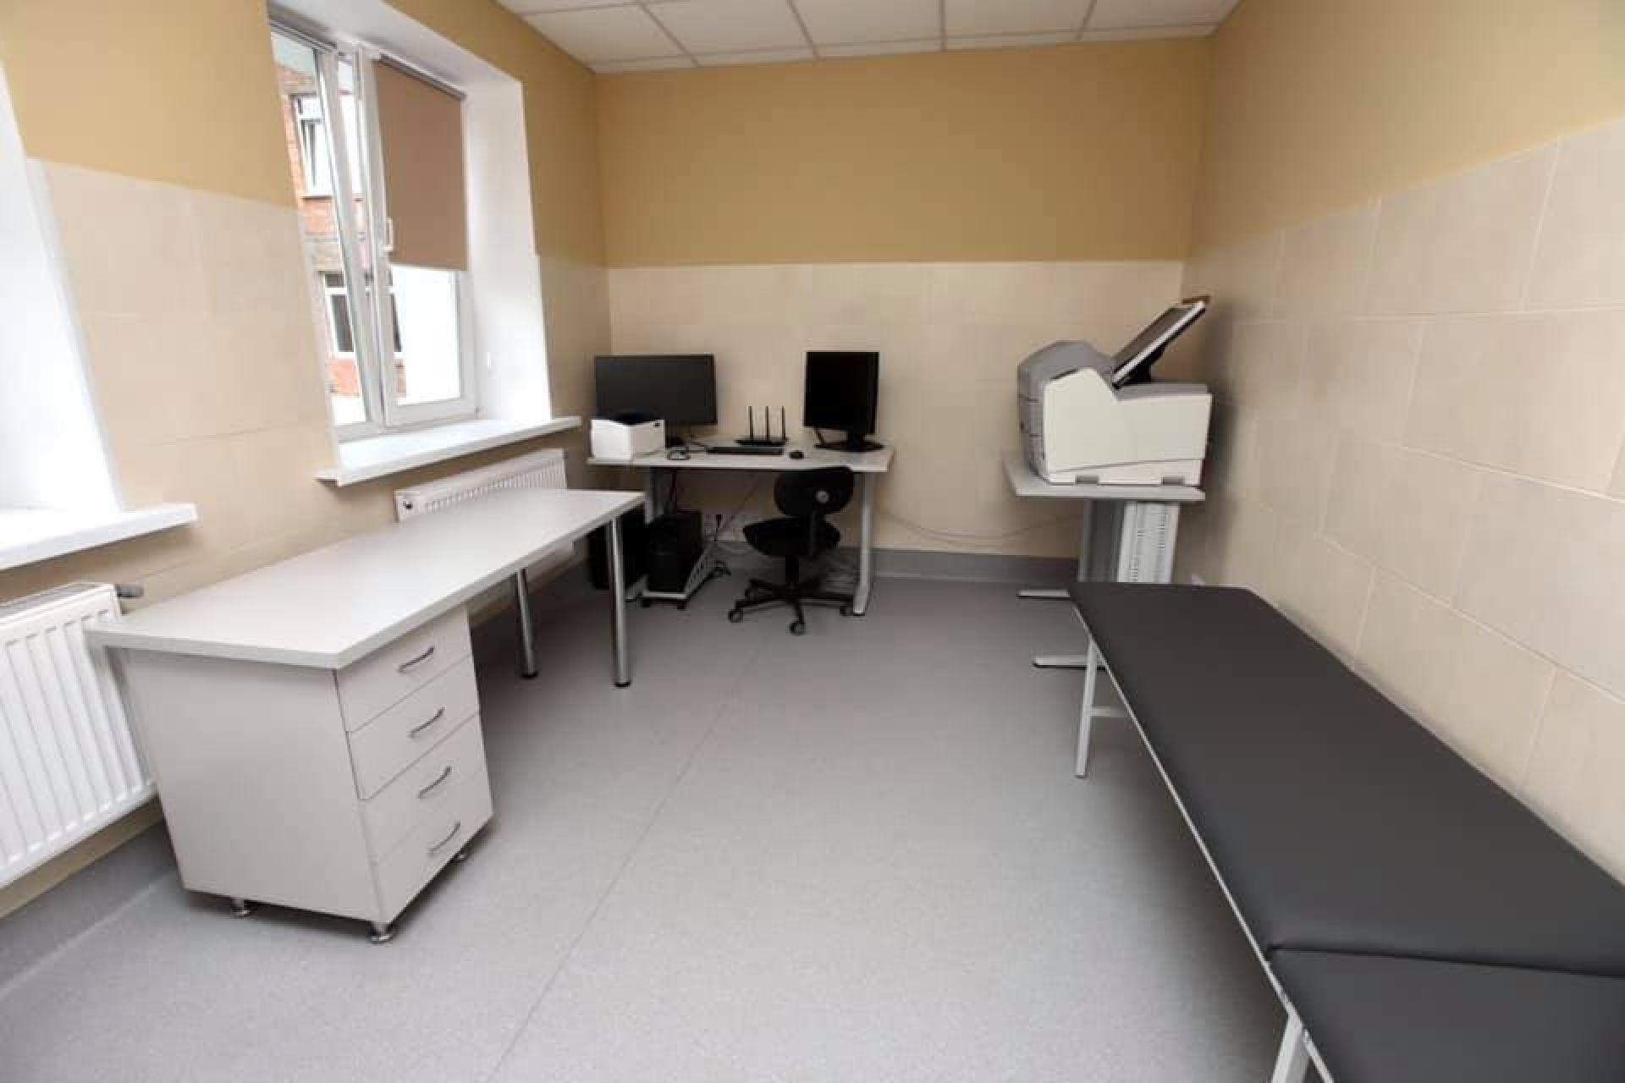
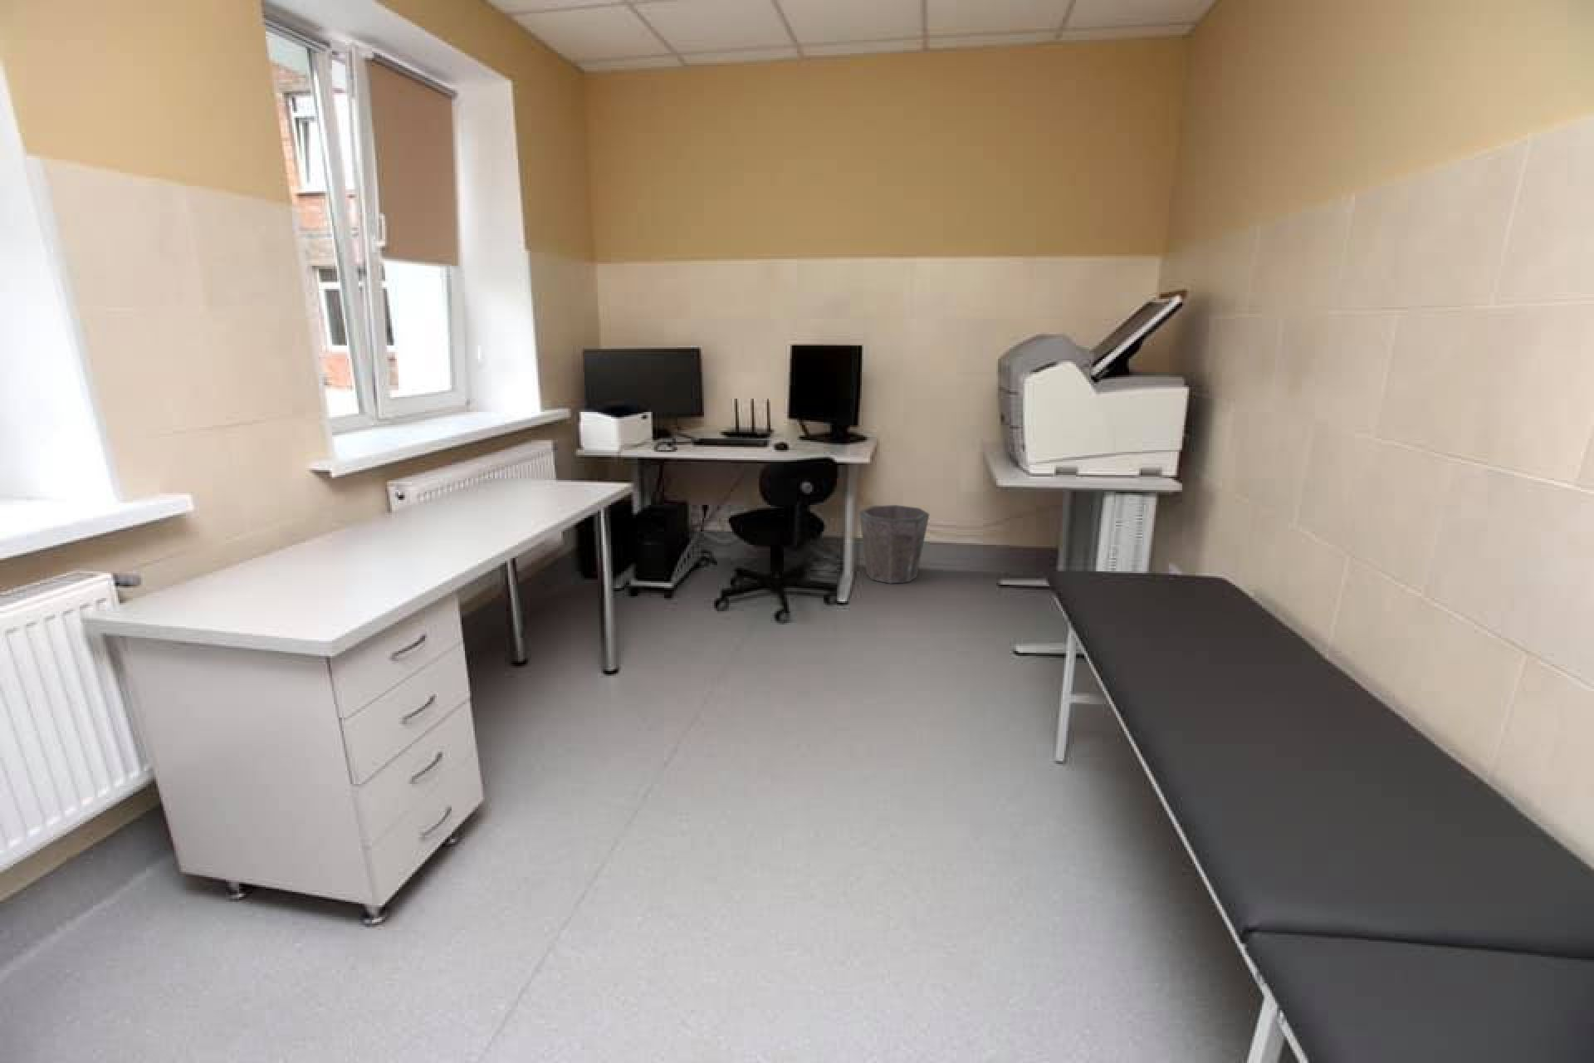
+ waste bin (892, 543)
